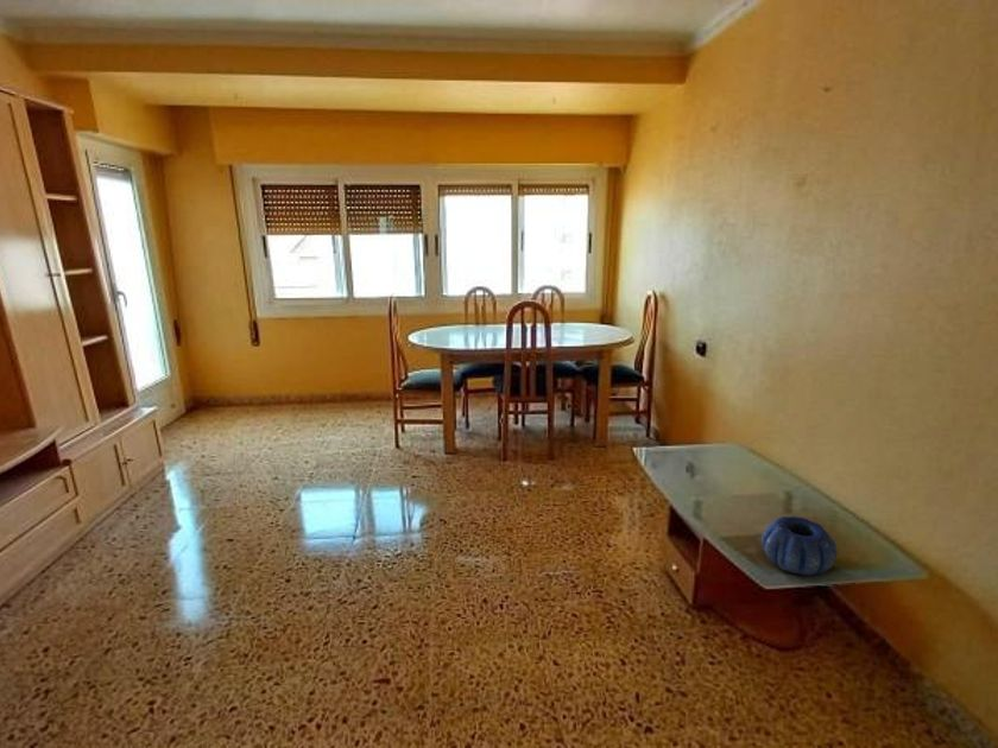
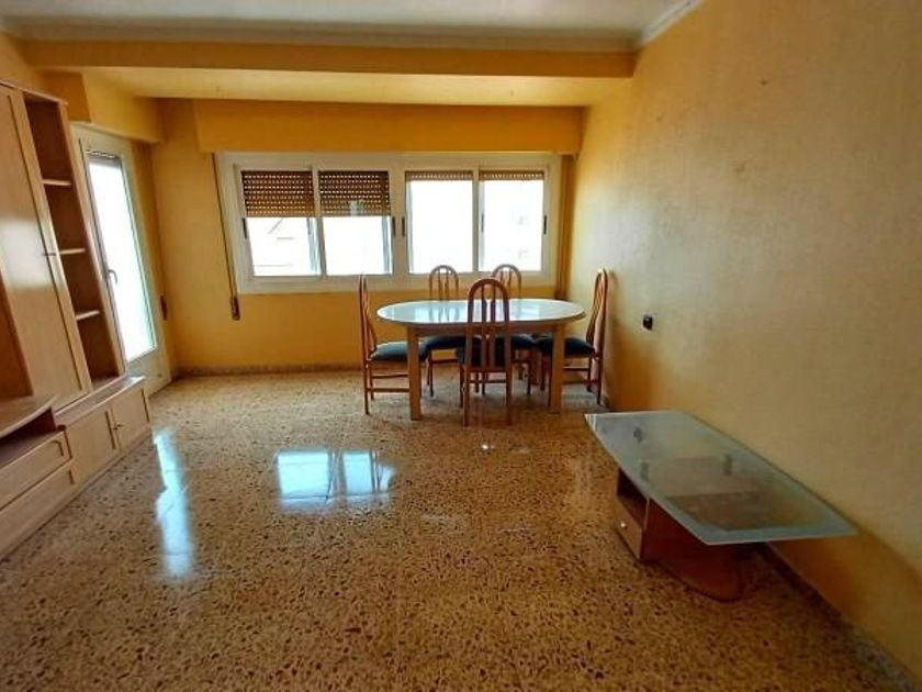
- decorative bowl (797, 544)
